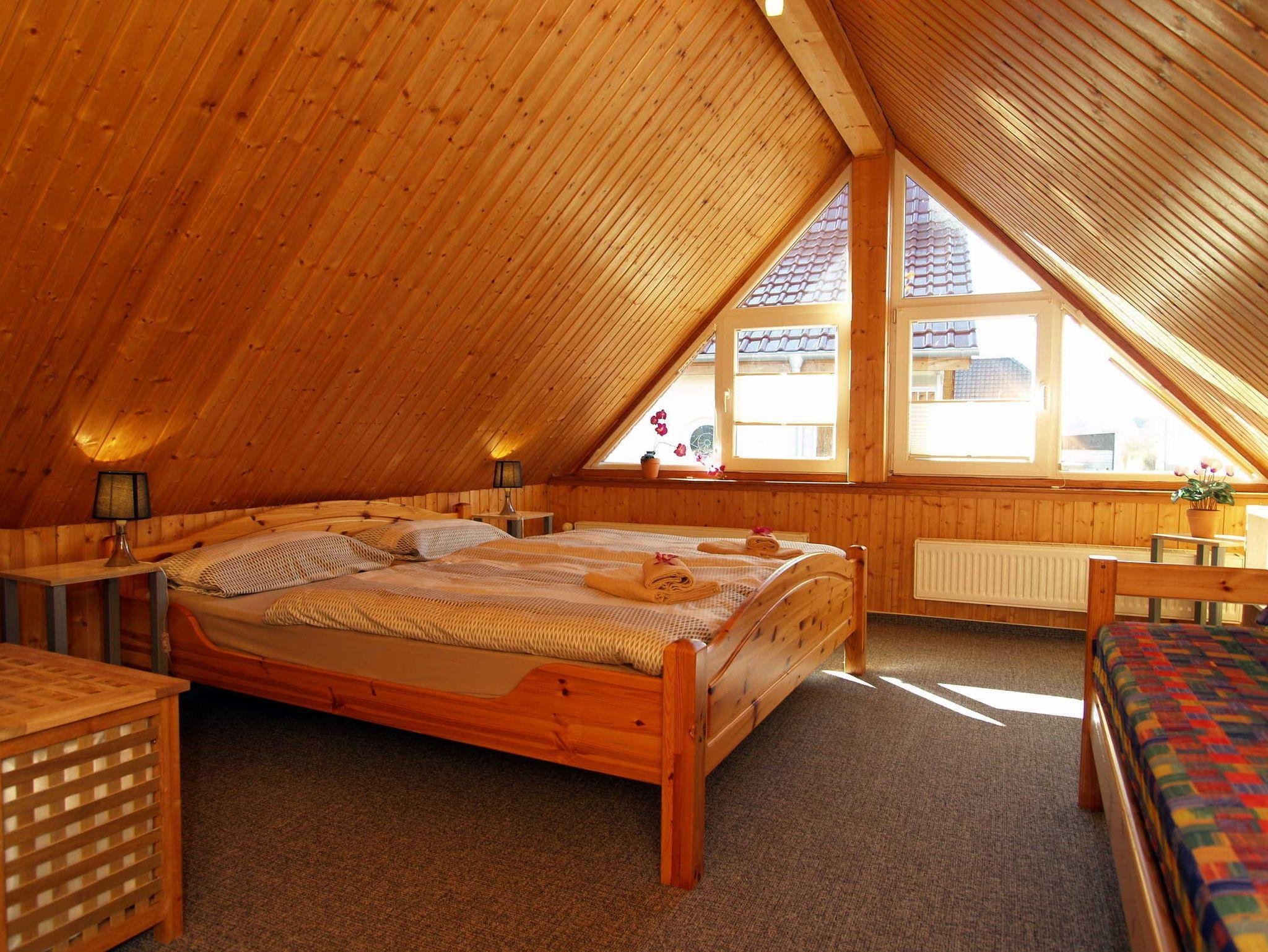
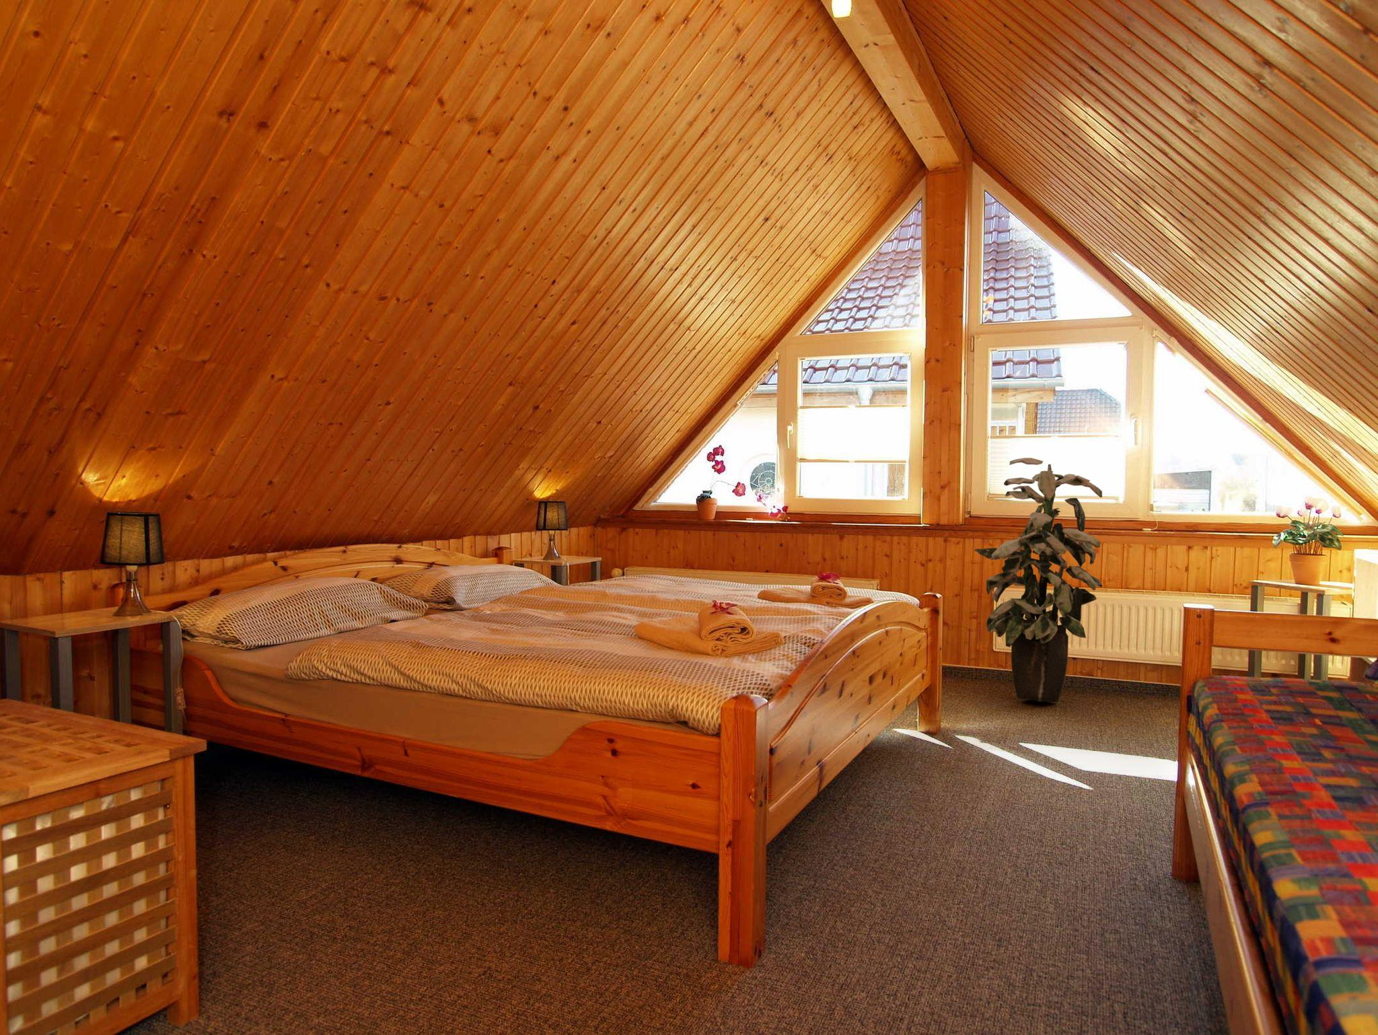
+ indoor plant (1036, 578)
